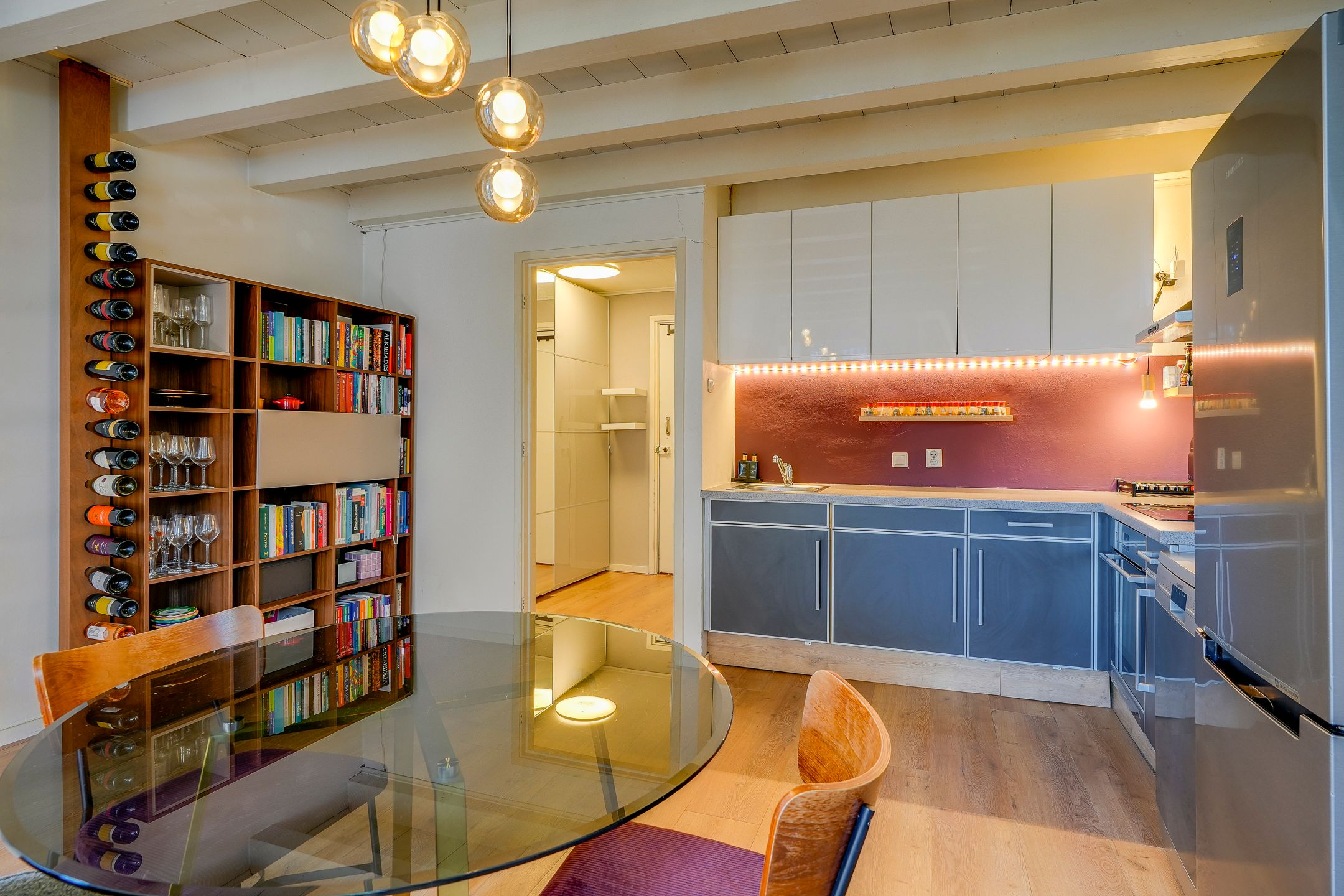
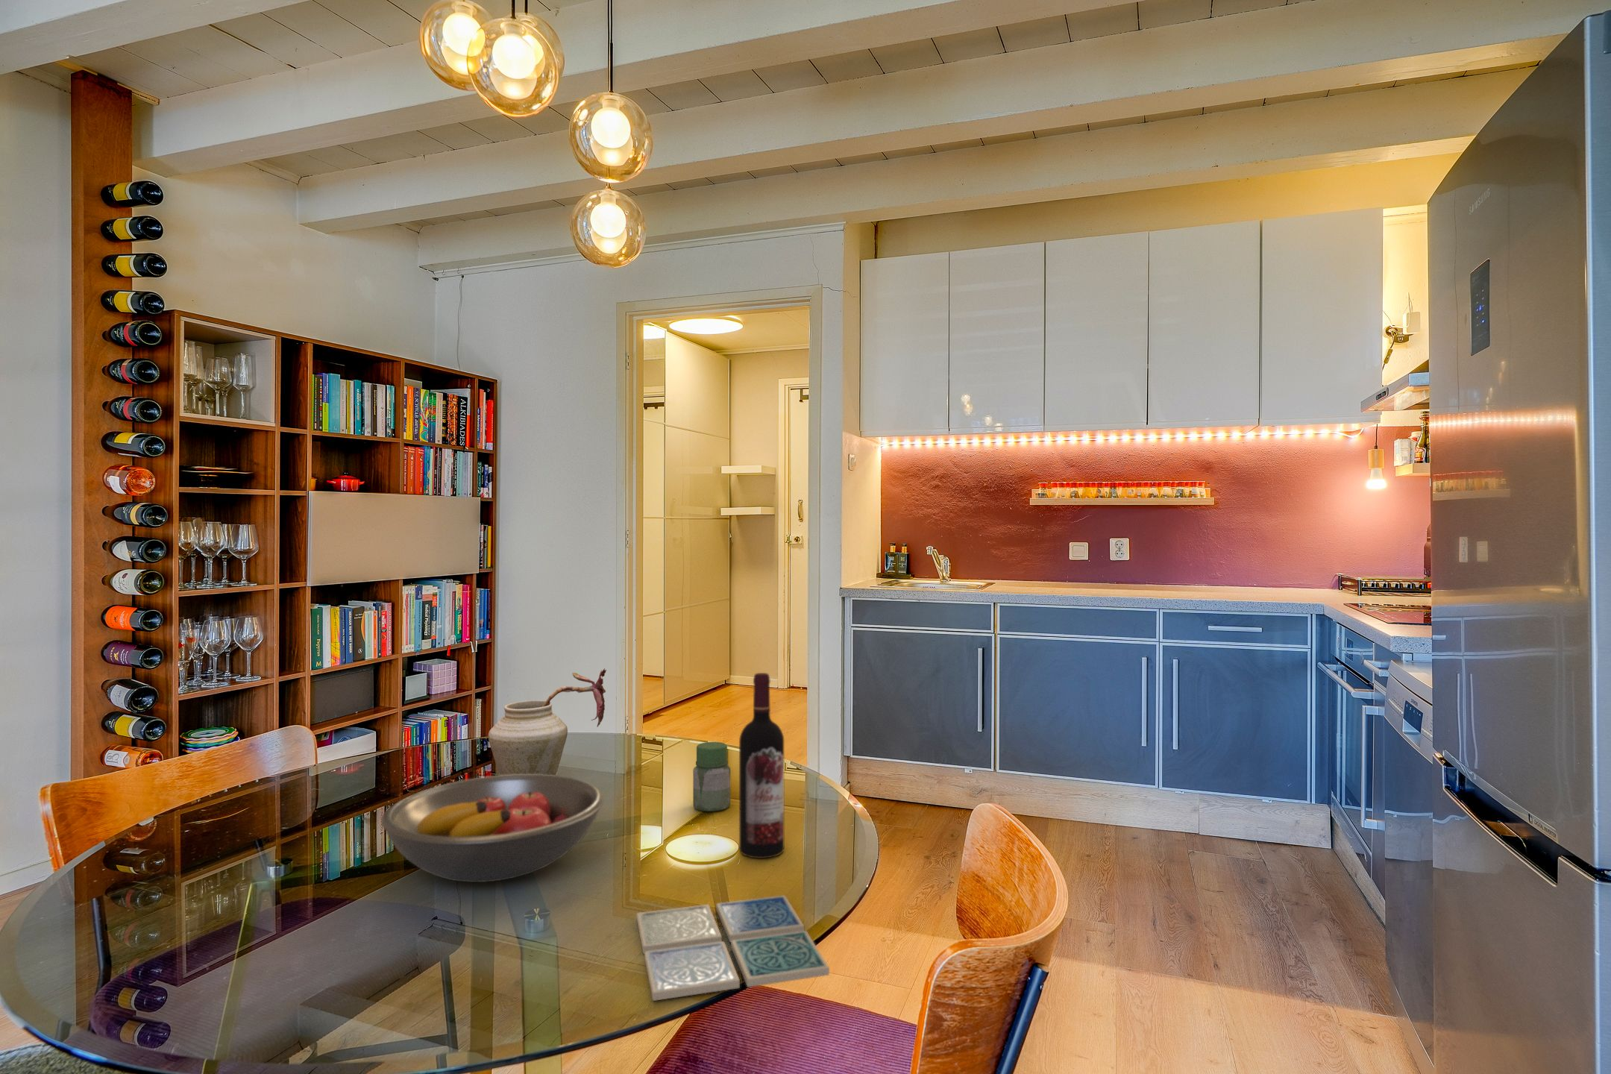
+ jar (712, 774)
+ vase (550, 728)
+ wine bottle (761, 761)
+ fruit bowl (496, 825)
+ drink coaster (724, 942)
